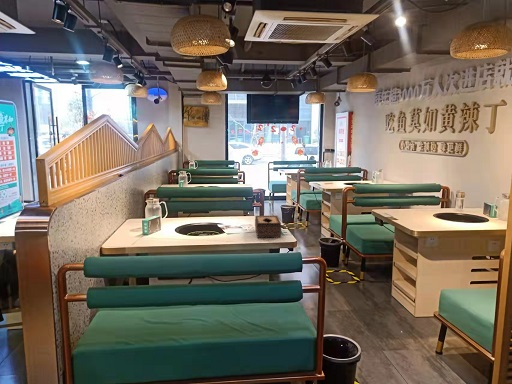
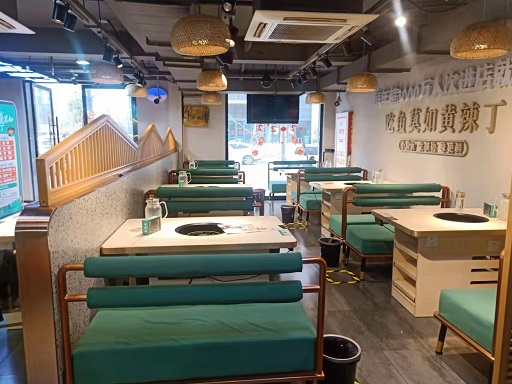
- tissue box (267, 226)
